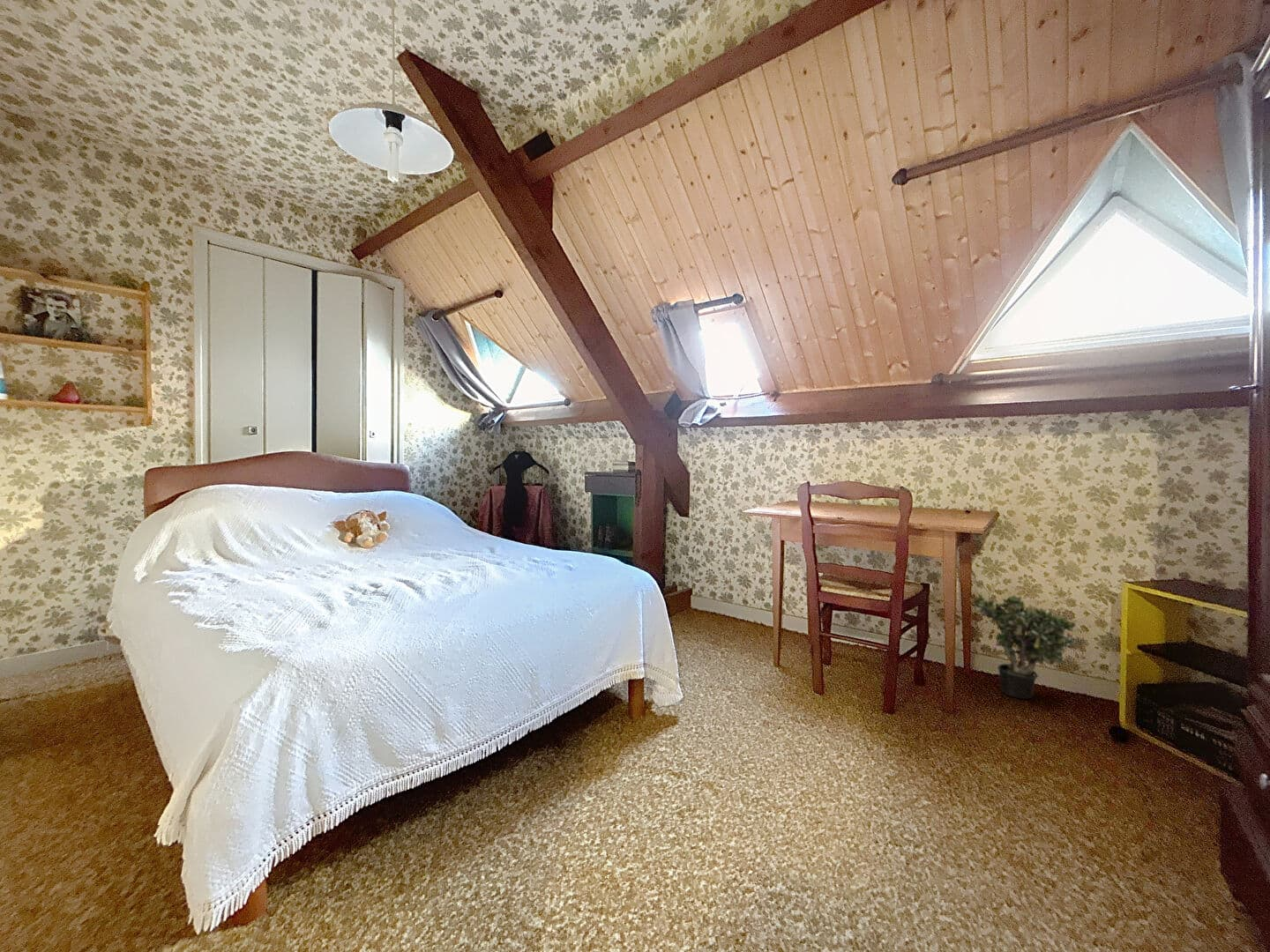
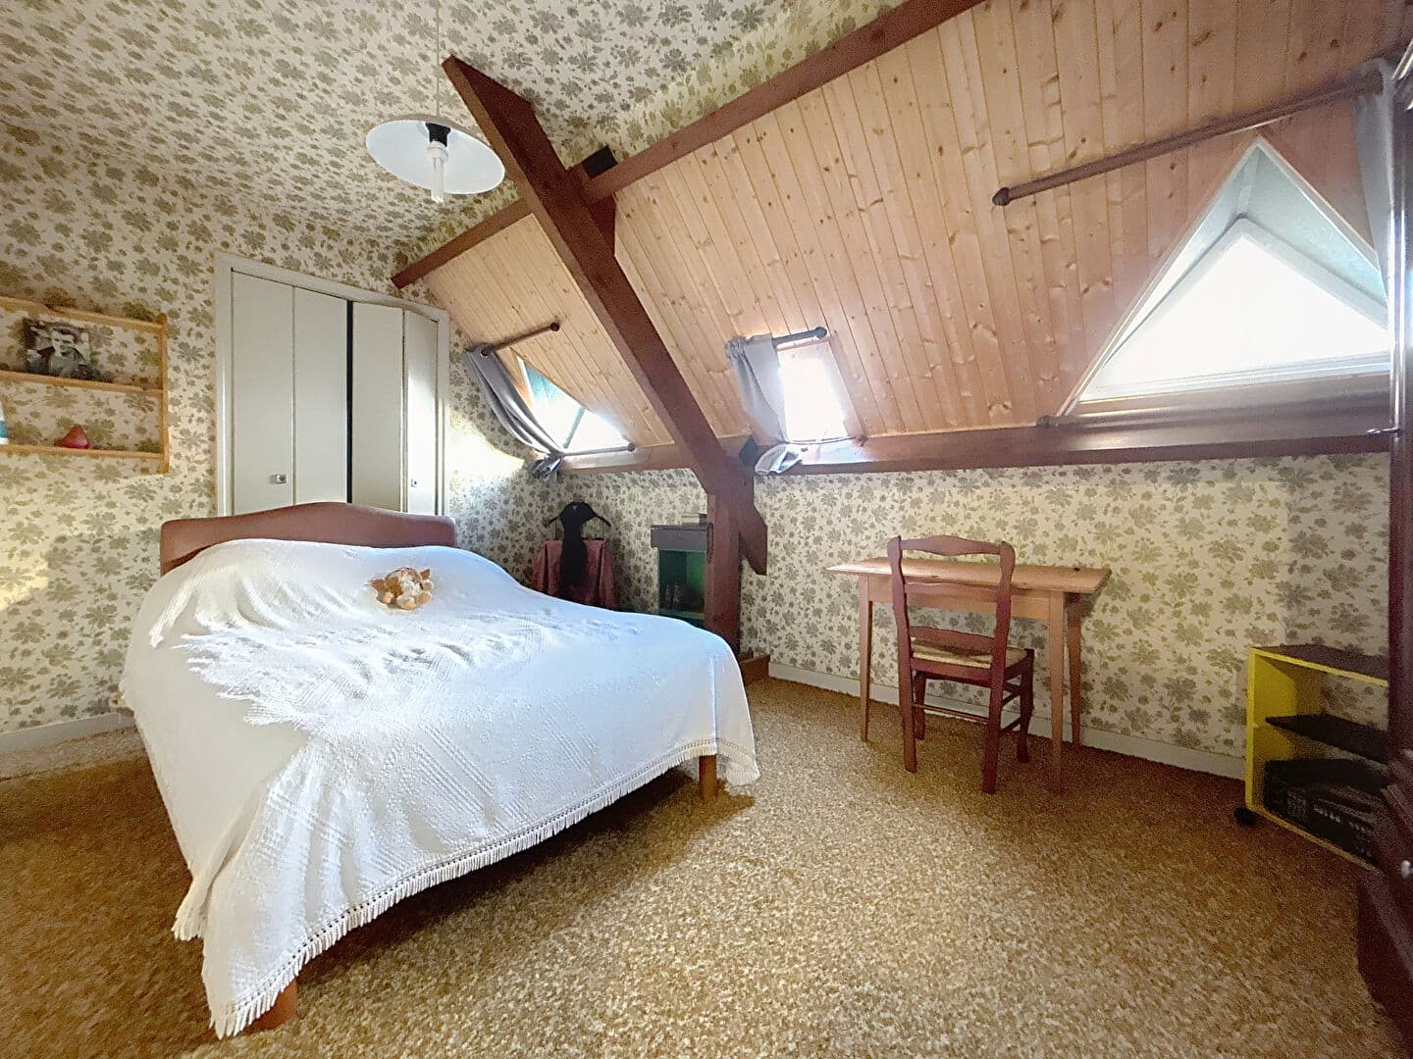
- potted plant (1020, 646)
